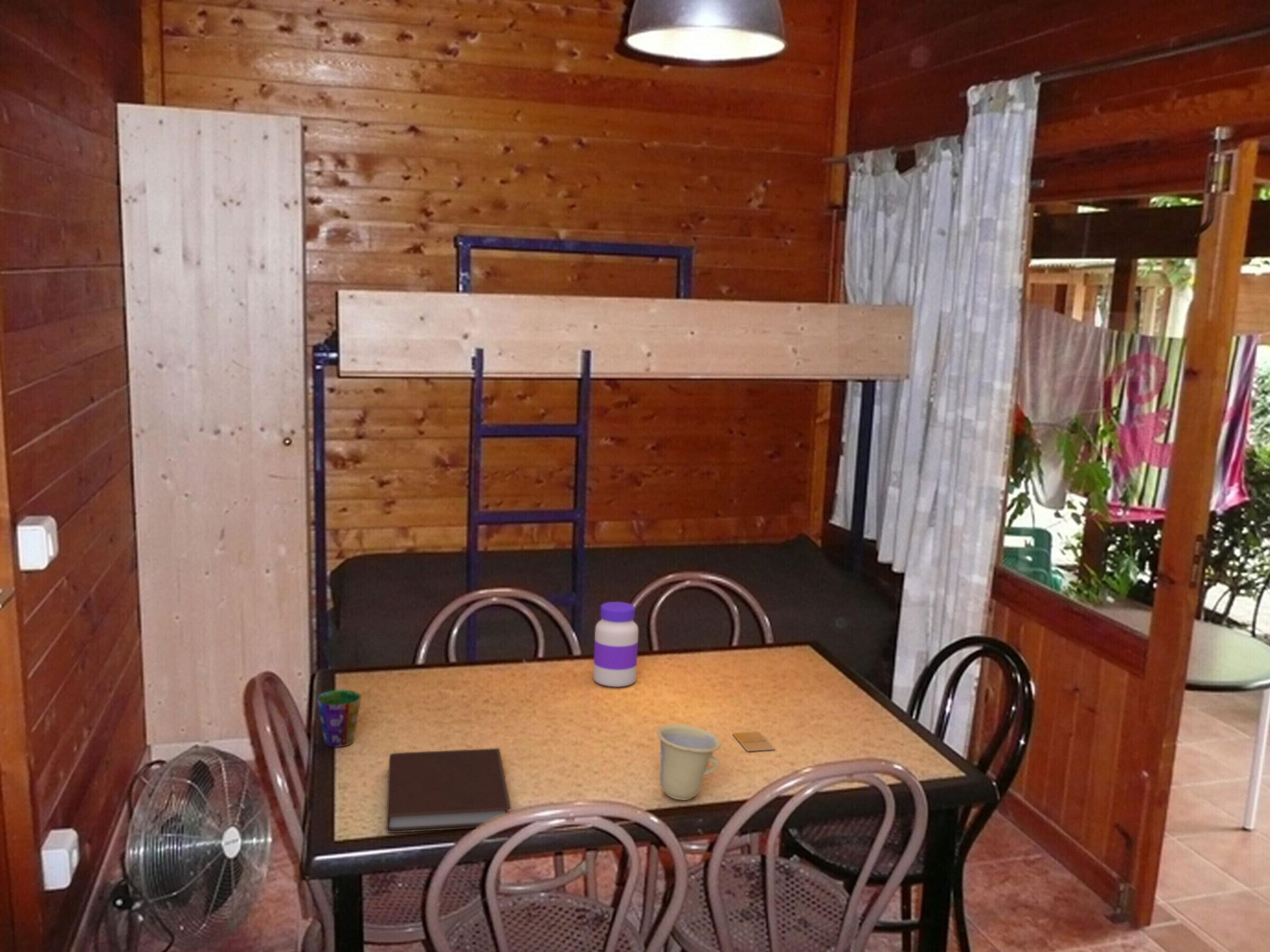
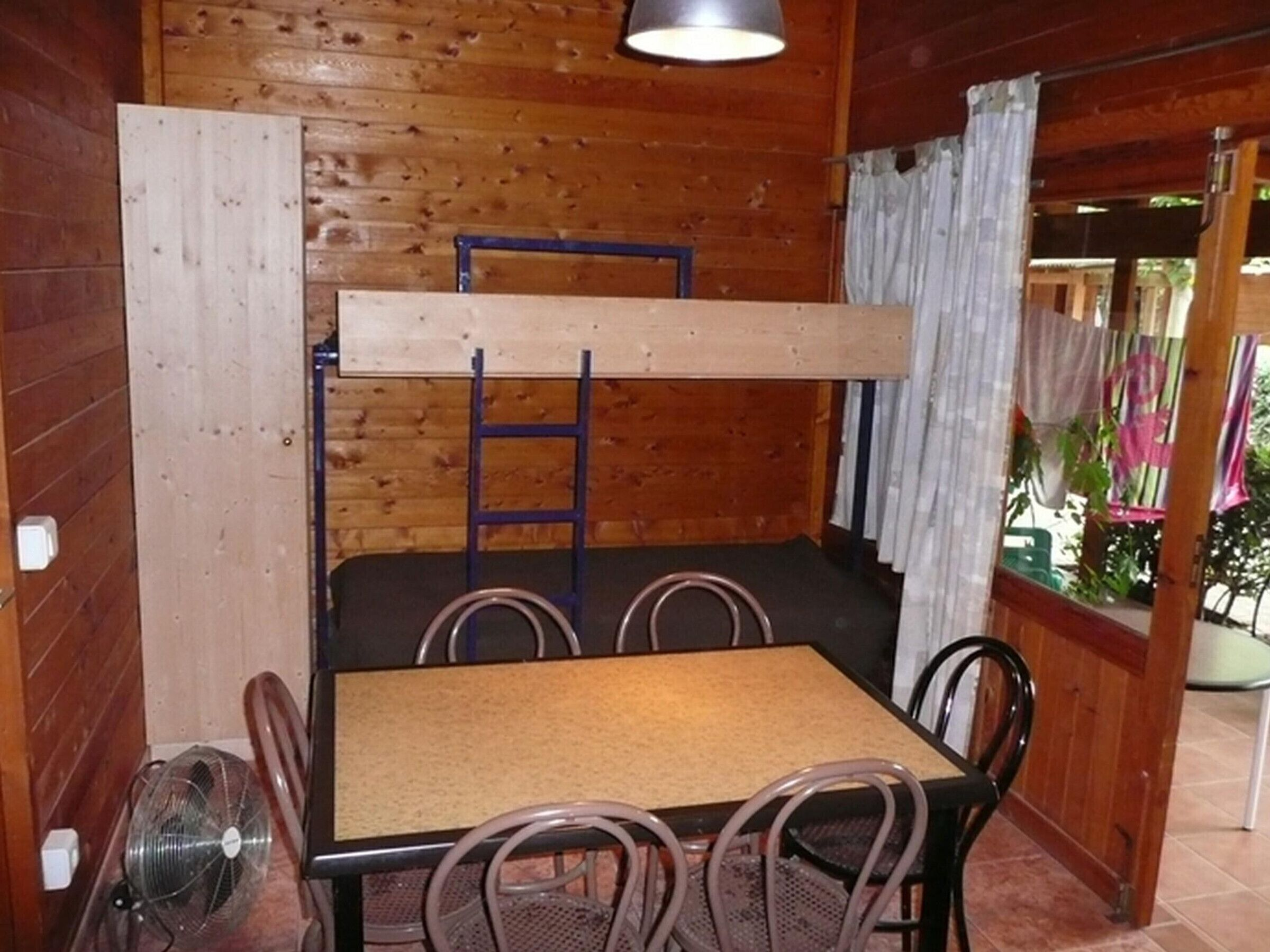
- playing card (753, 741)
- jar (616, 643)
- cup (687, 764)
- notebook (447, 788)
- cup (340, 722)
